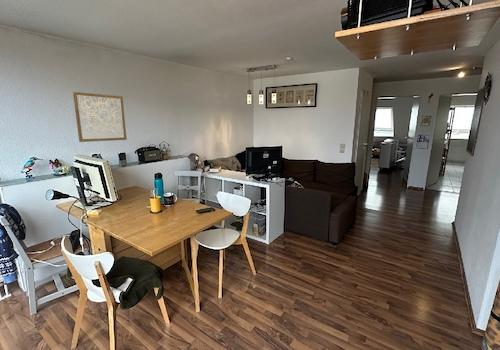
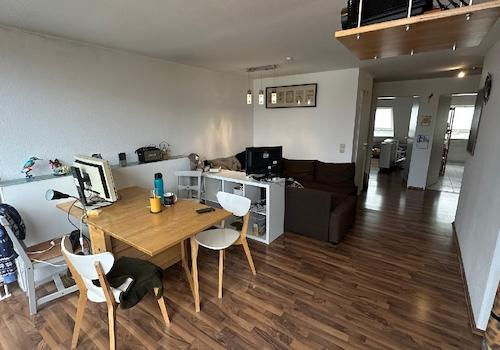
- wall art (100, 118)
